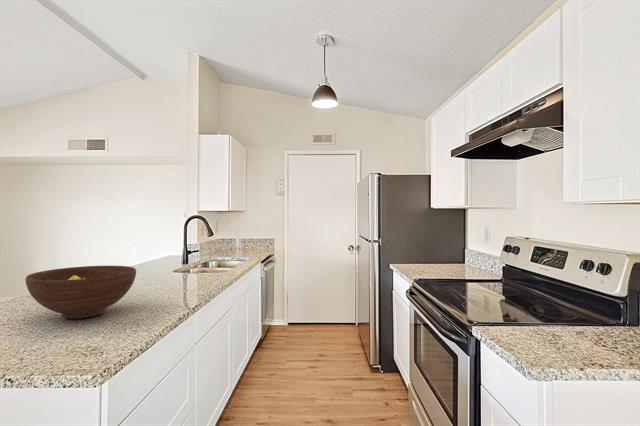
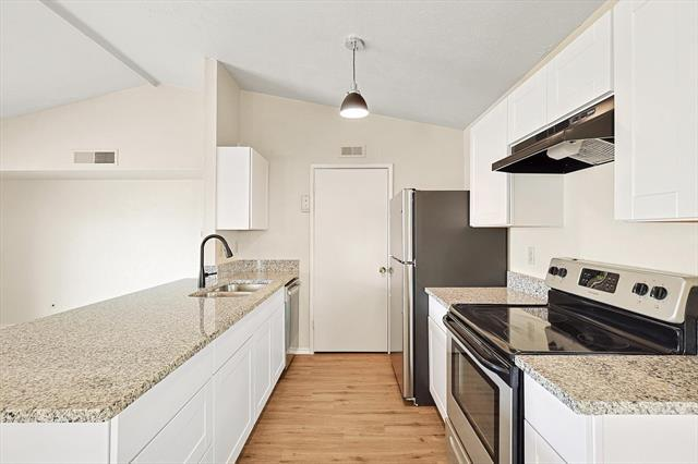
- fruit bowl (84, 293)
